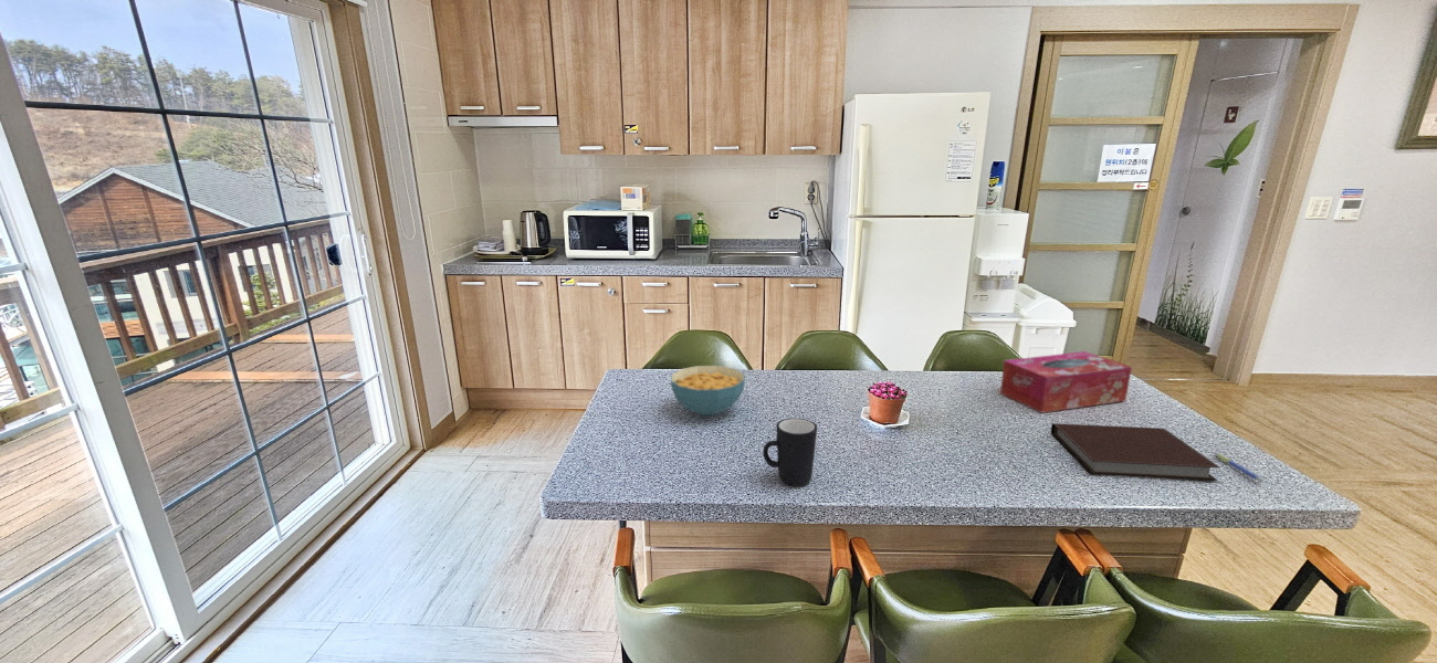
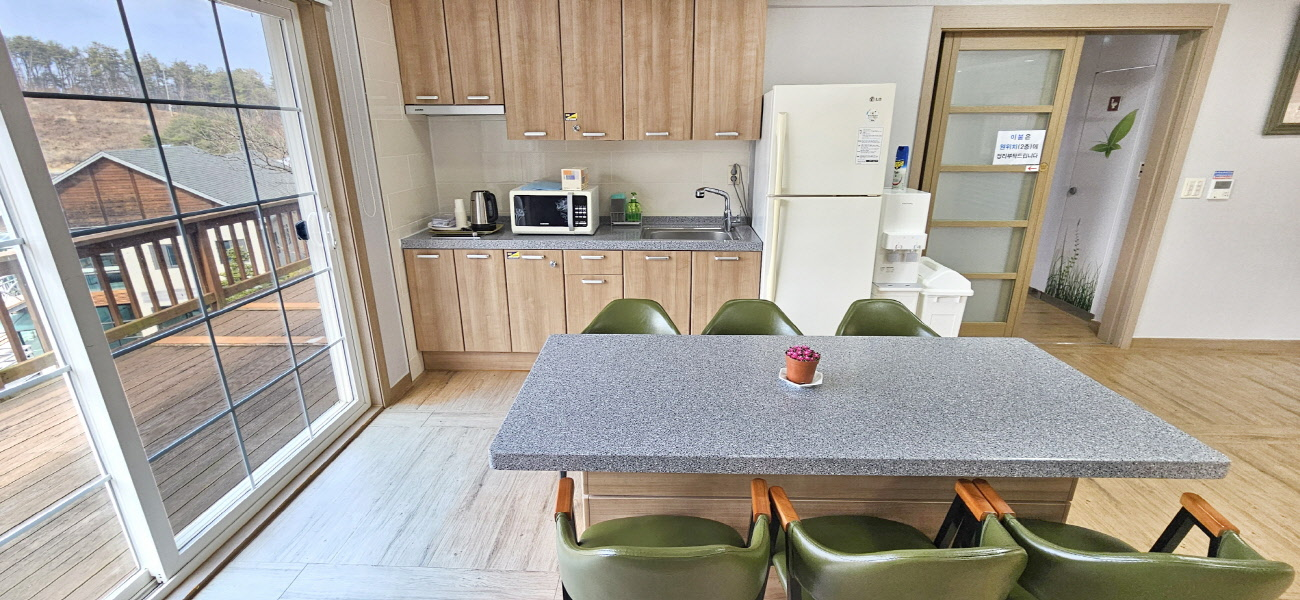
- notebook (1127, 449)
- cereal bowl (707, 393)
- pen (1236, 465)
- mug (789, 453)
- tissue box (1063, 380)
